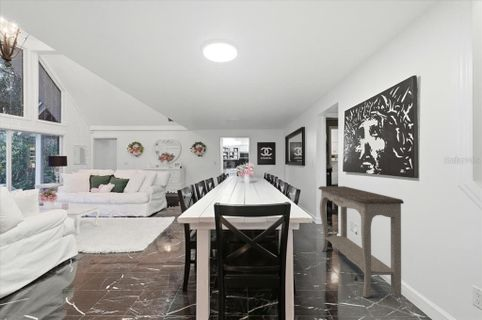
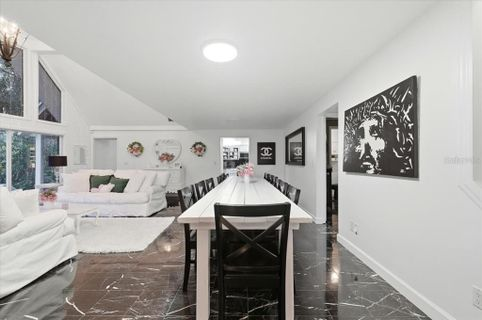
- console table (346, 230)
